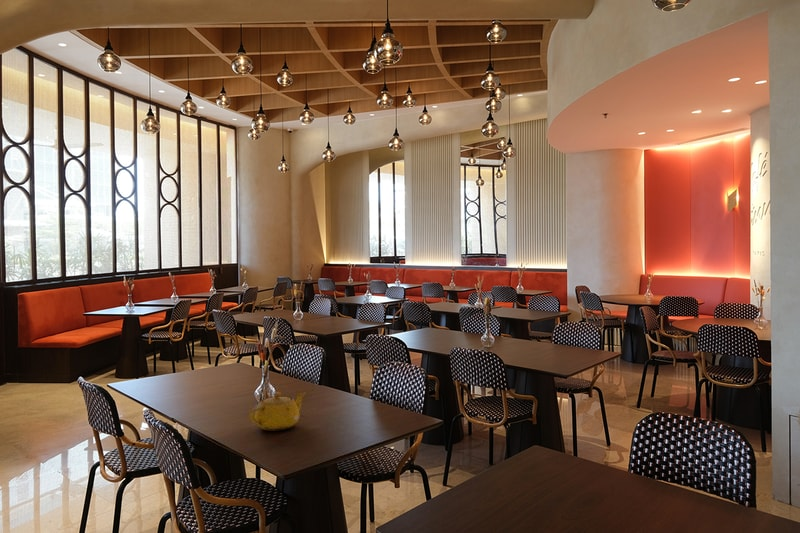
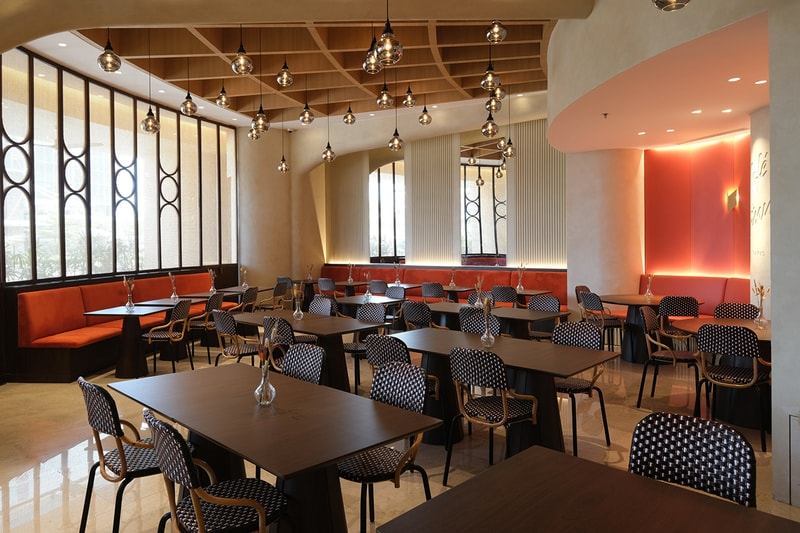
- teapot (279, 409)
